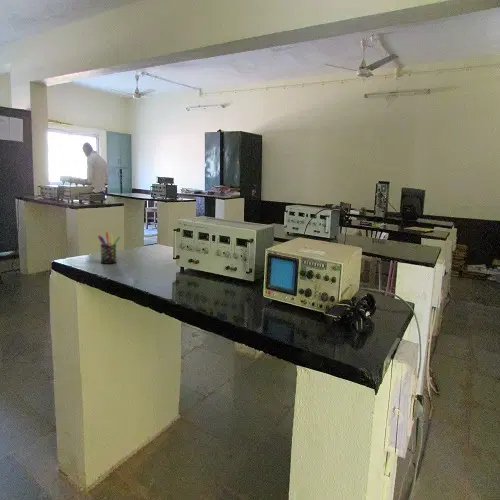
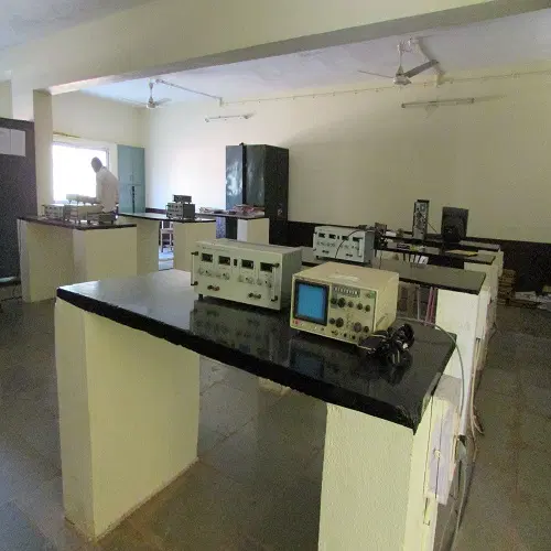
- pen holder (110, 247)
